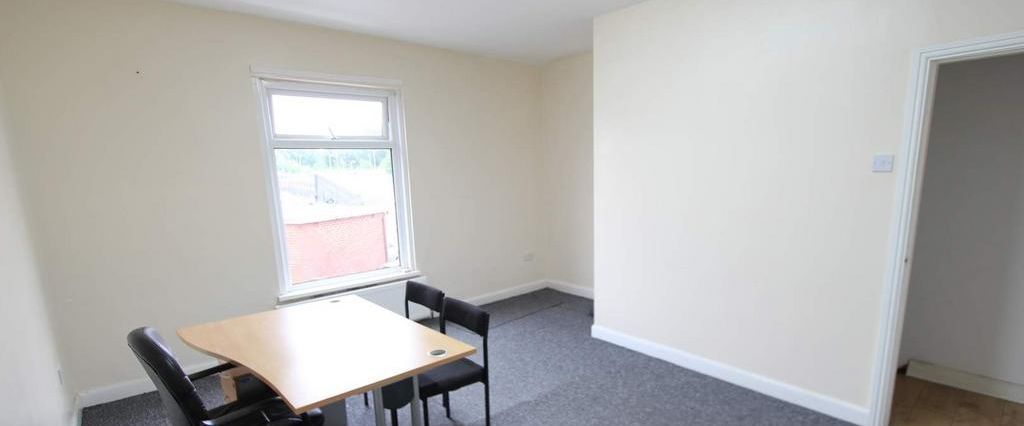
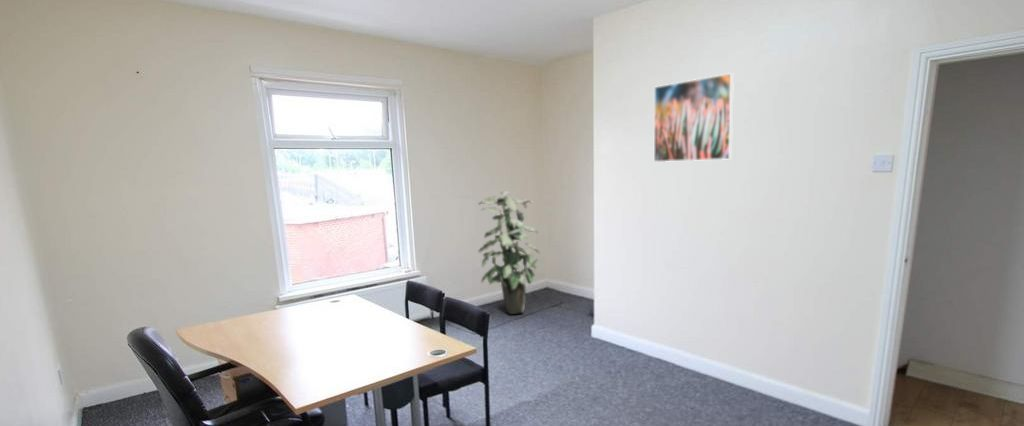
+ indoor plant (508, 252)
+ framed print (690, 121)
